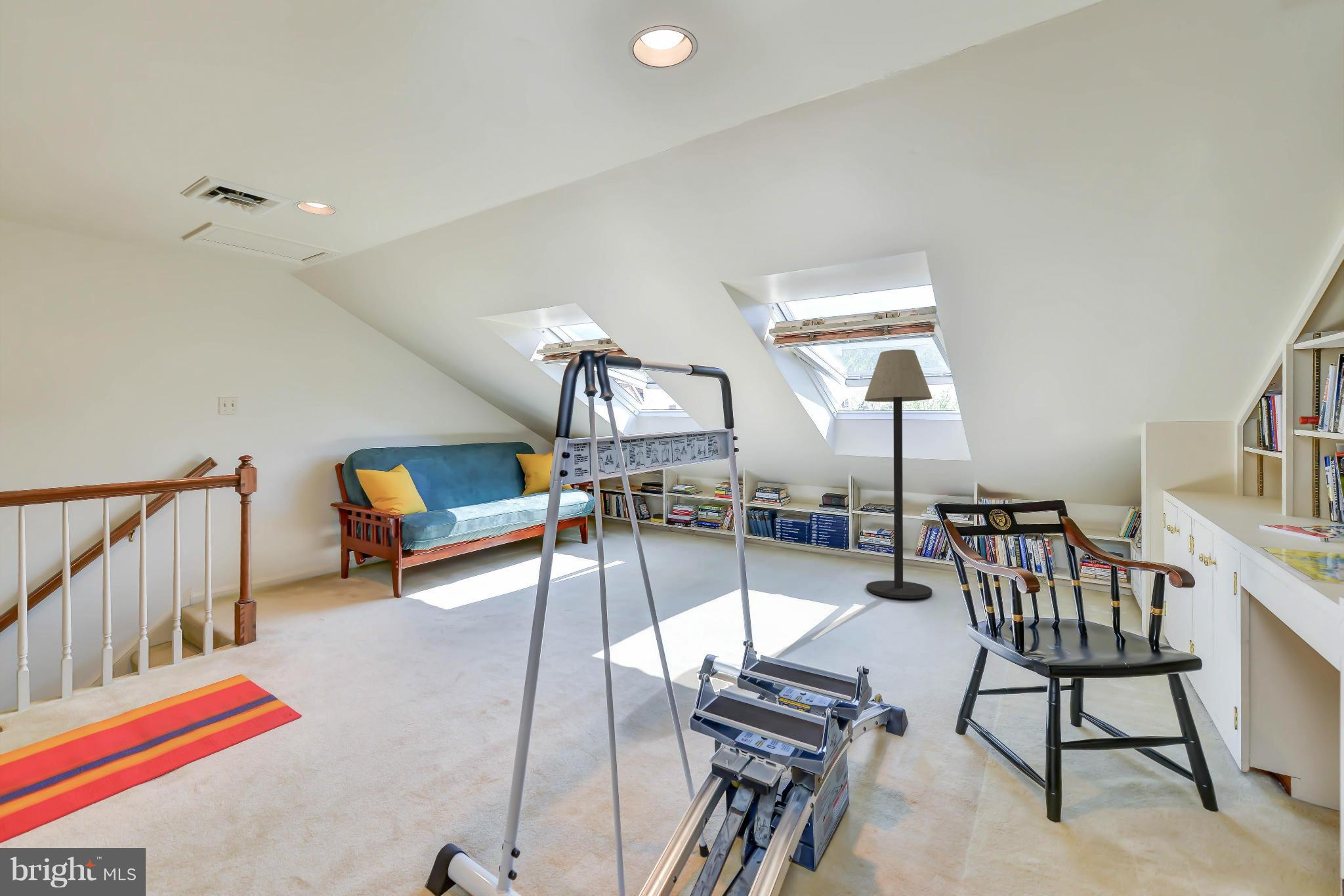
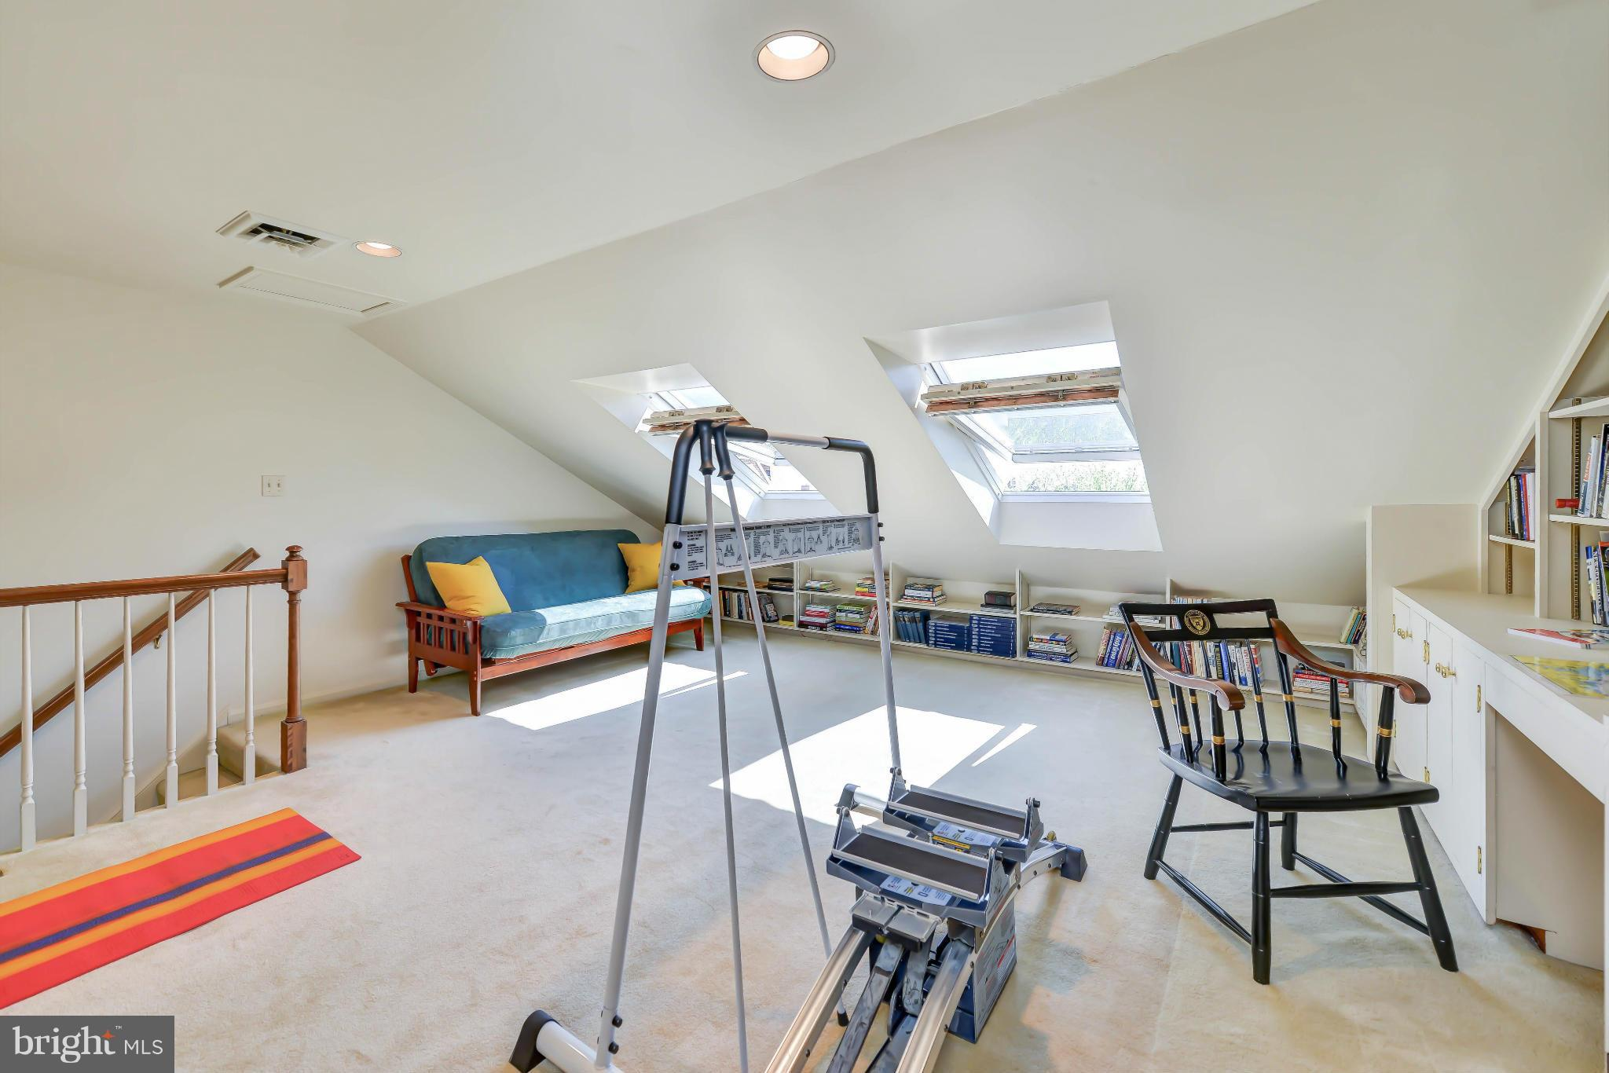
- floor lamp (898, 471)
